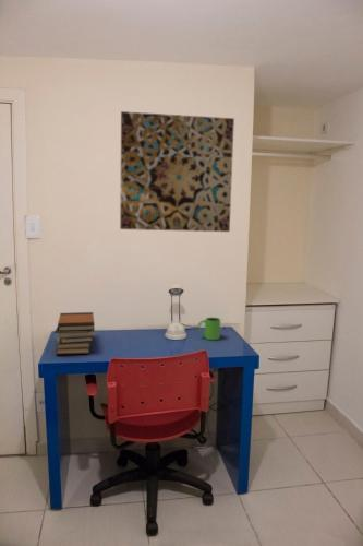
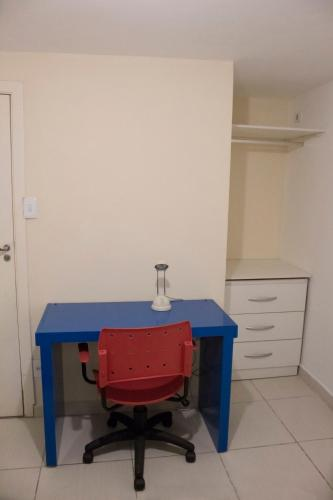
- wall art (177, 174)
- book stack (75, 332)
- mug (208, 328)
